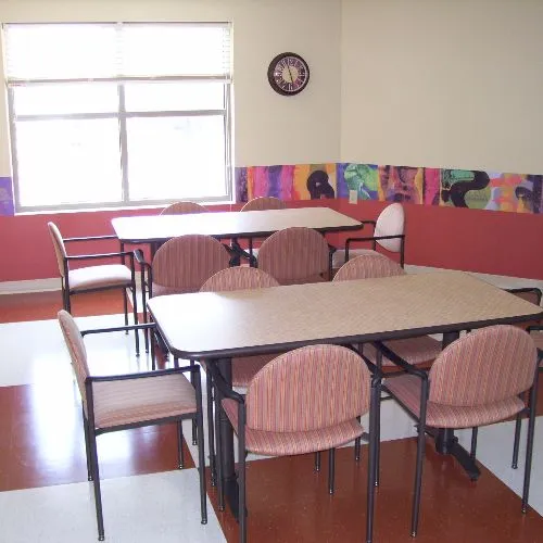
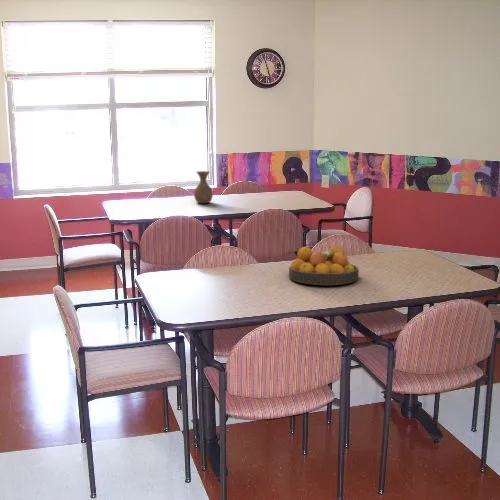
+ vase (203, 187)
+ fruit bowl (323, 262)
